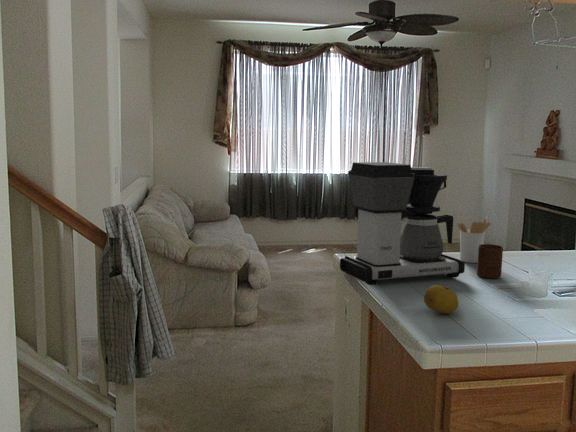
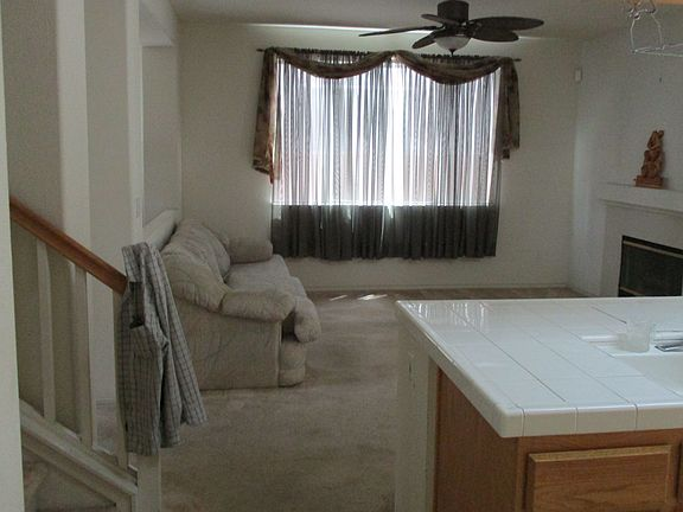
- utensil holder (474, 239)
- coffee maker (402, 218)
- fruit (441, 298)
- cup (488, 260)
